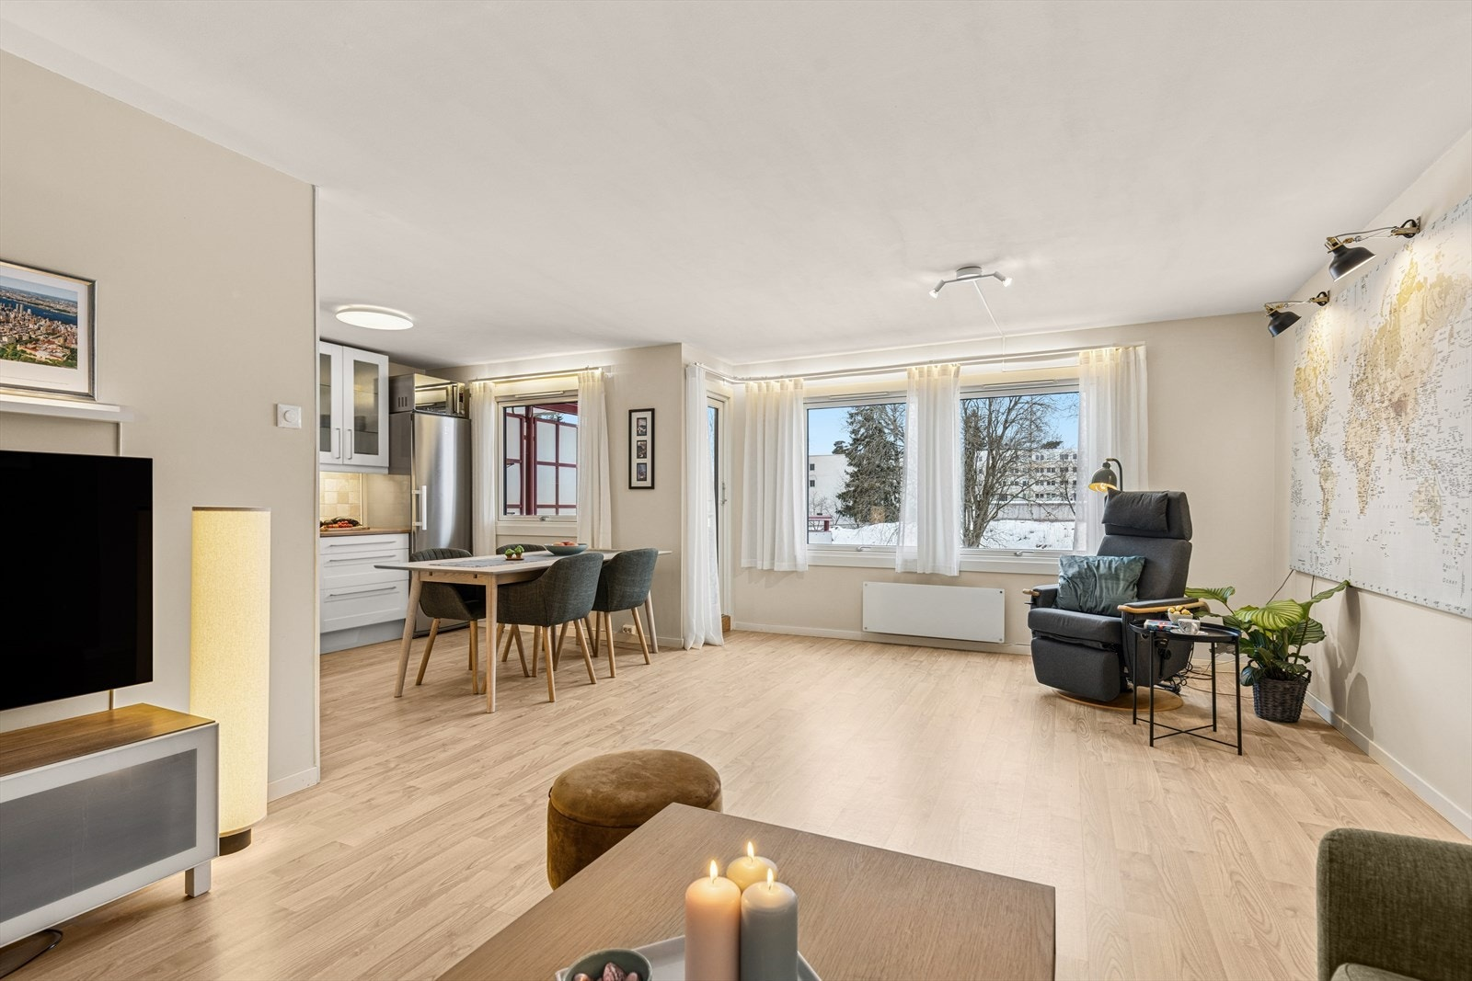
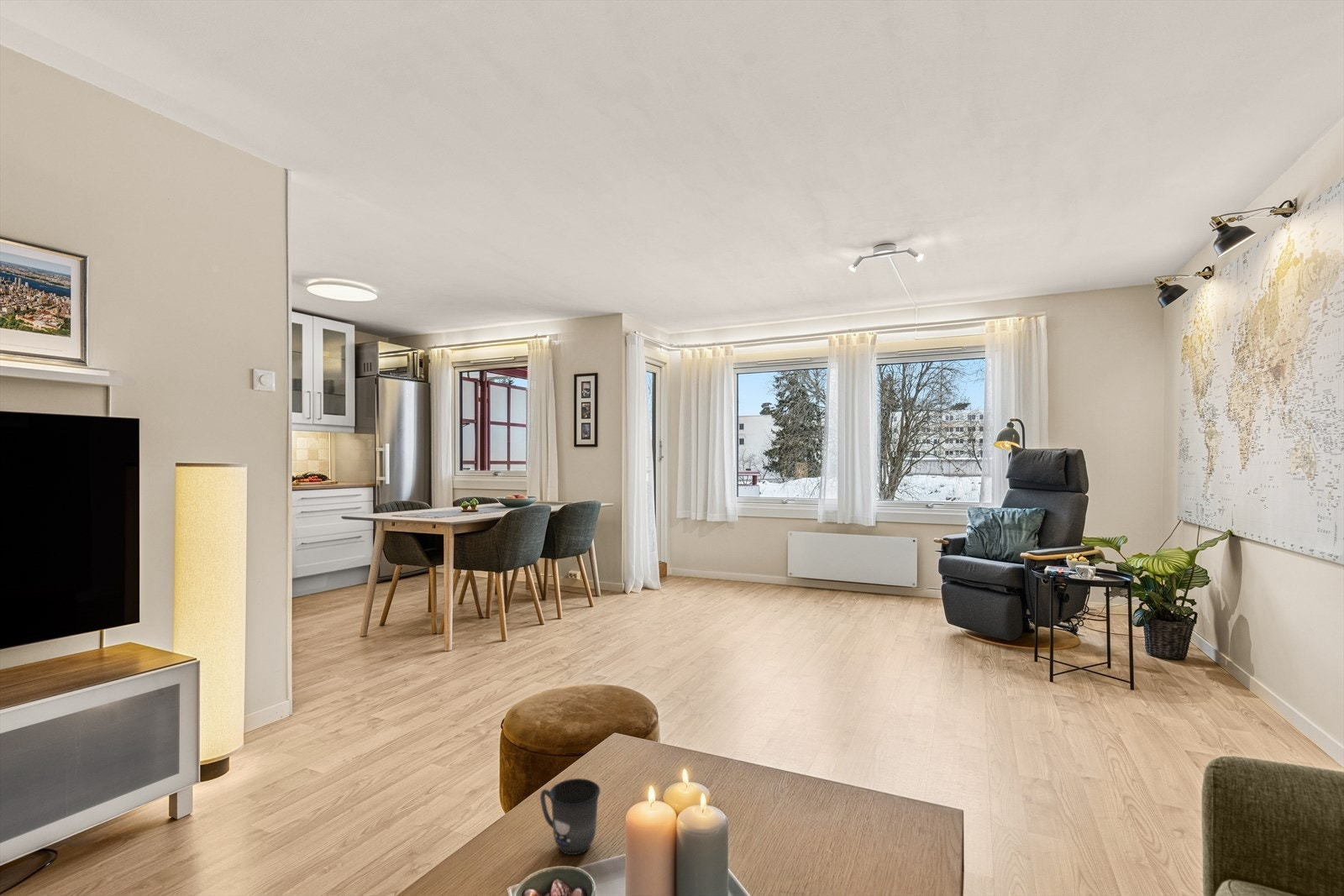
+ mug (567, 815)
